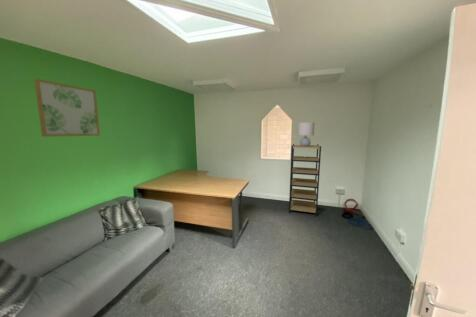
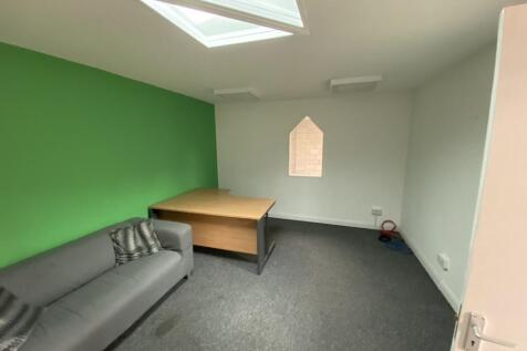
- wall art (71, 111)
- lamp (305, 134)
- shelving unit (304, 179)
